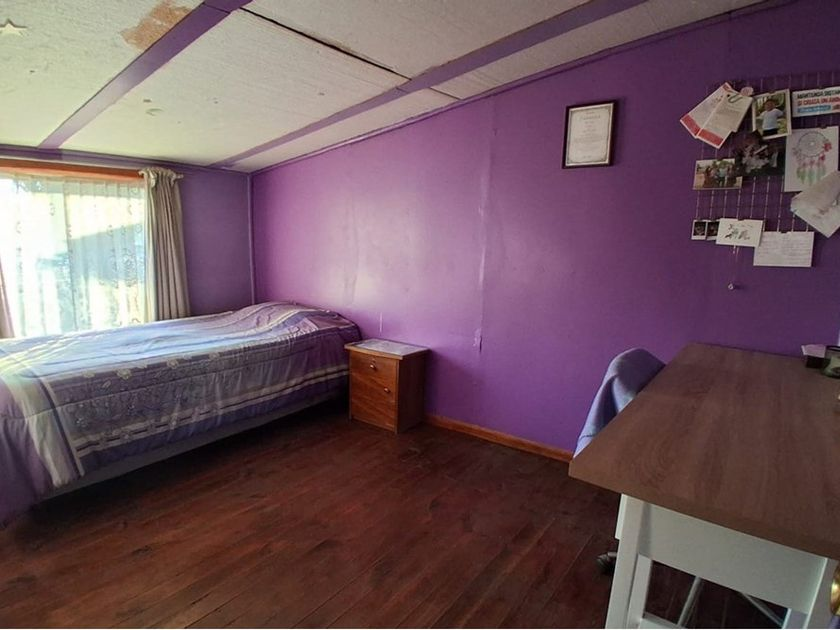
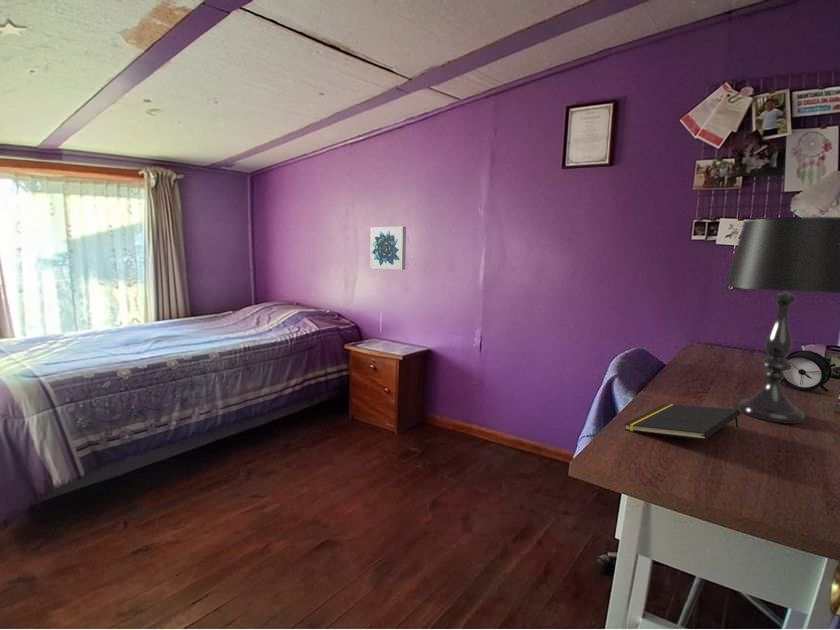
+ table lamp (781, 320)
+ wall art (387, 248)
+ alarm clock (801, 369)
+ notepad (682, 419)
